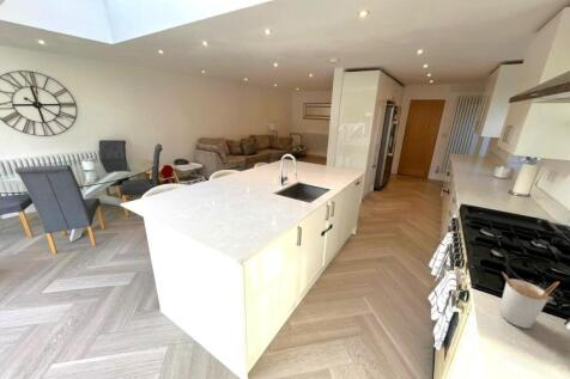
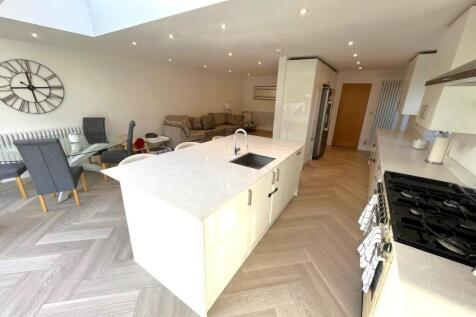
- utensil holder (524, 300)
